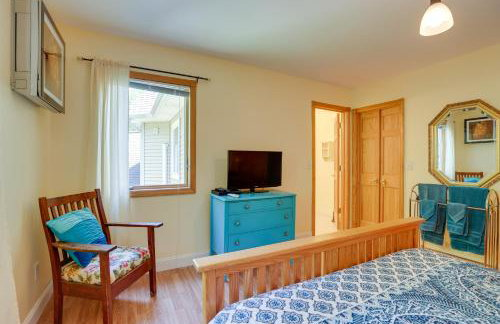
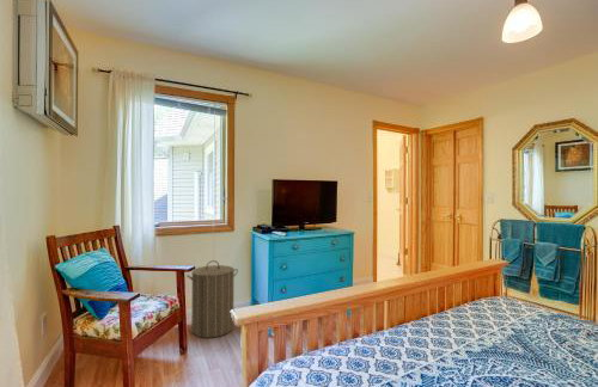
+ laundry hamper (213, 294)
